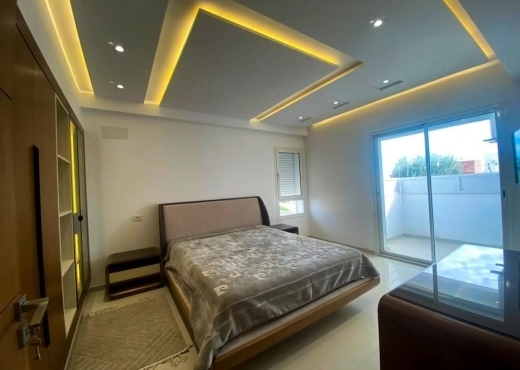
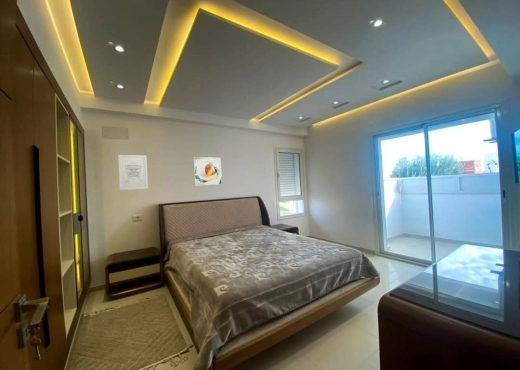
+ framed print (208, 171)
+ wall art (133, 172)
